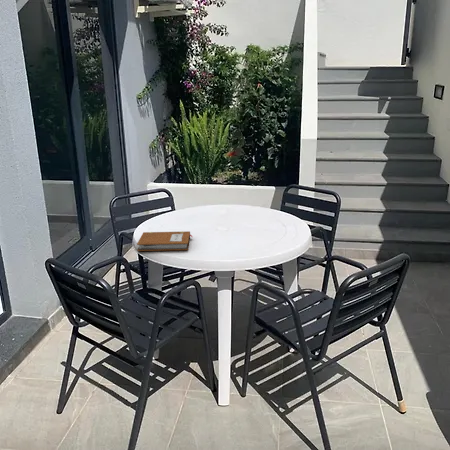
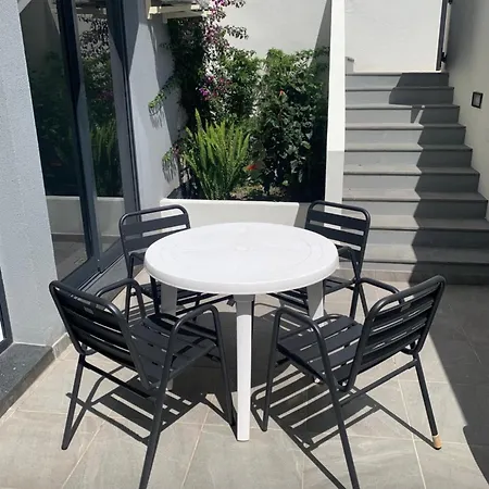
- notebook (166, 240)
